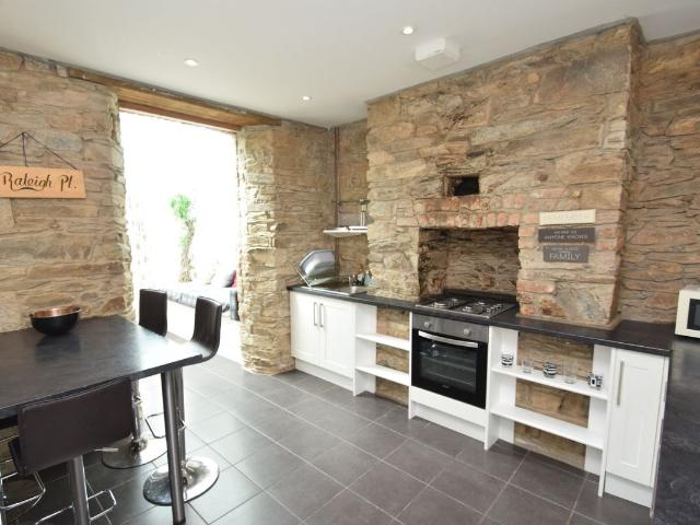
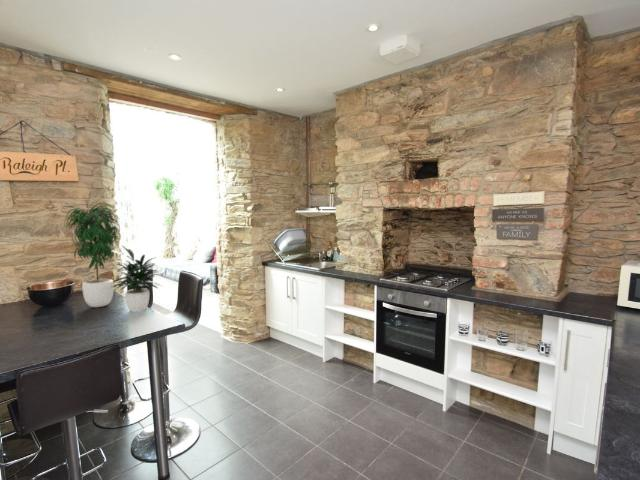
+ potted plant (112, 252)
